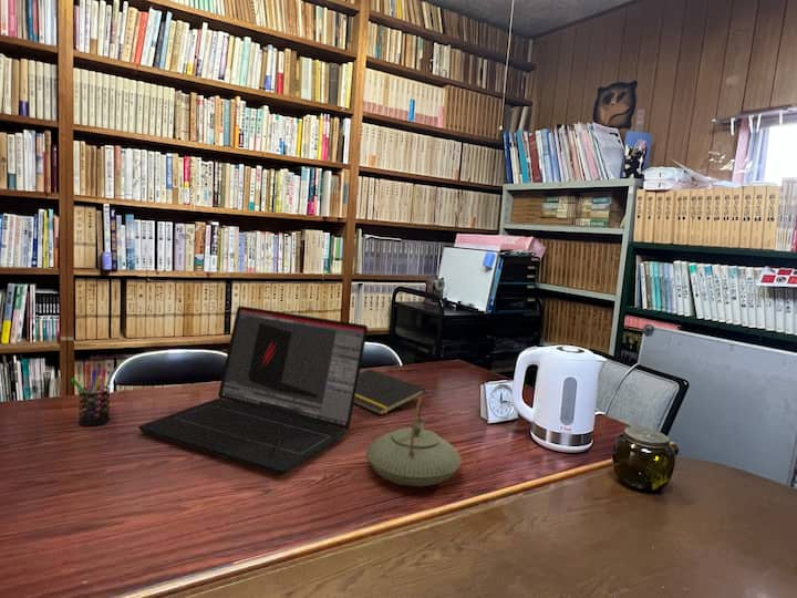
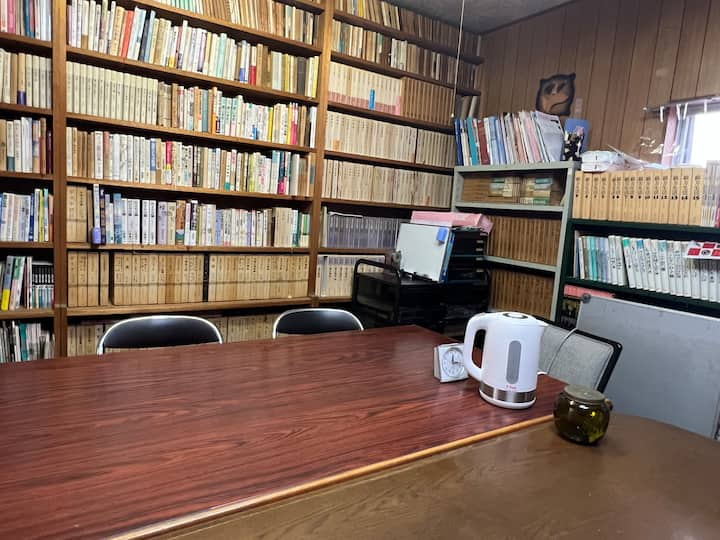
- laptop (257, 377)
- teapot (416, 433)
- pen holder (90, 393)
- notepad (375, 390)
